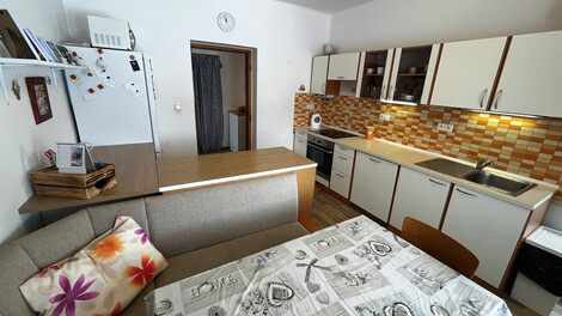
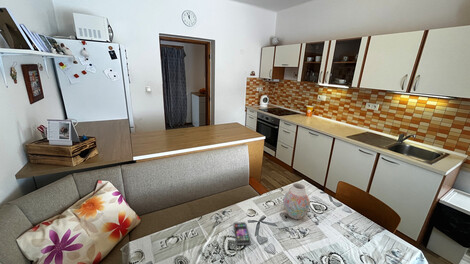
+ smartphone (241, 232)
+ vase (296, 200)
